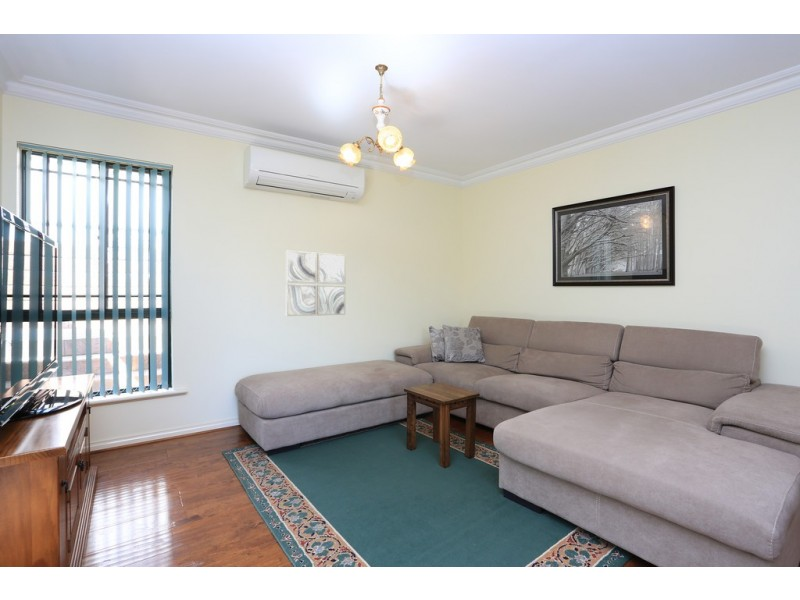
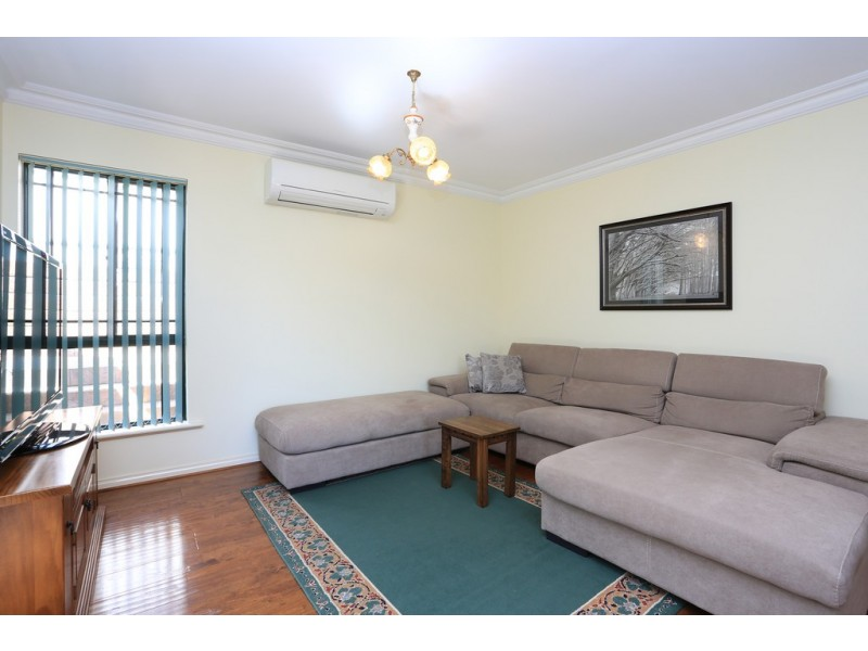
- wall art (316, 285)
